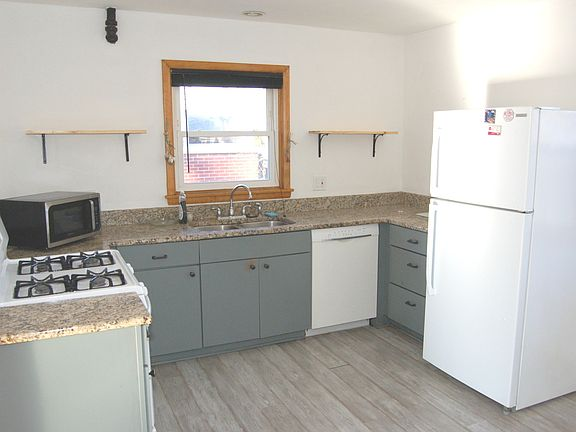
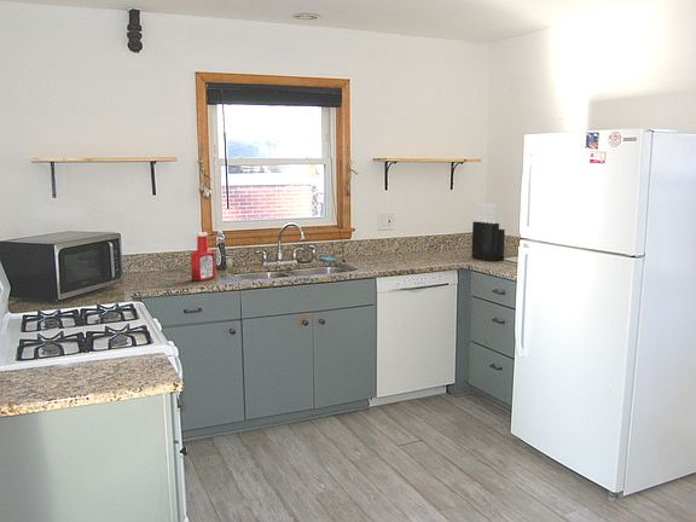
+ knife block (489, 231)
+ soap bottle (202, 255)
